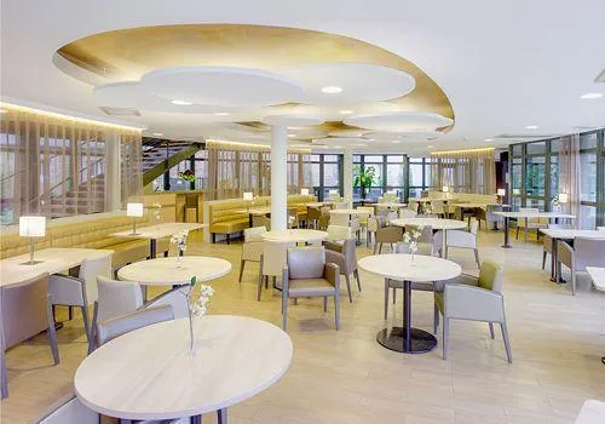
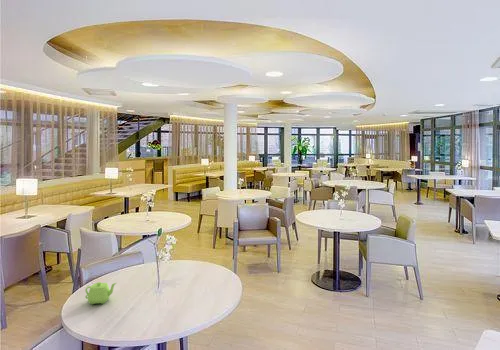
+ teapot (101, 291)
